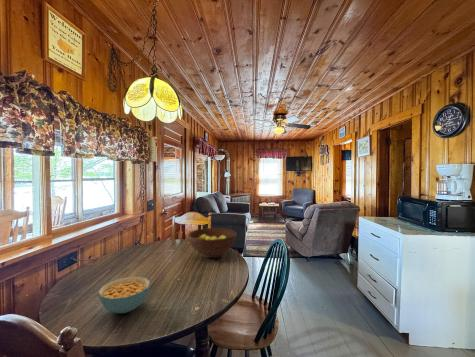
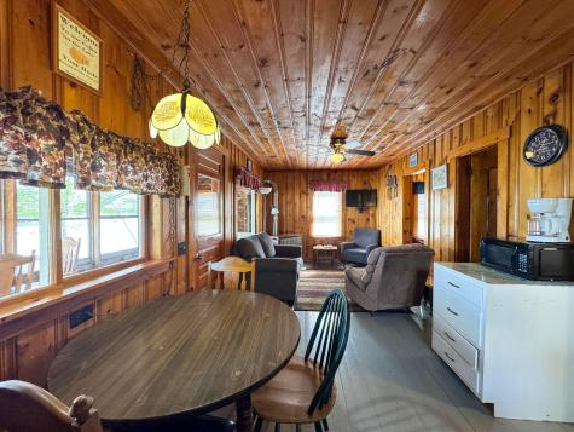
- cereal bowl (125, 297)
- fruit bowl (212, 244)
